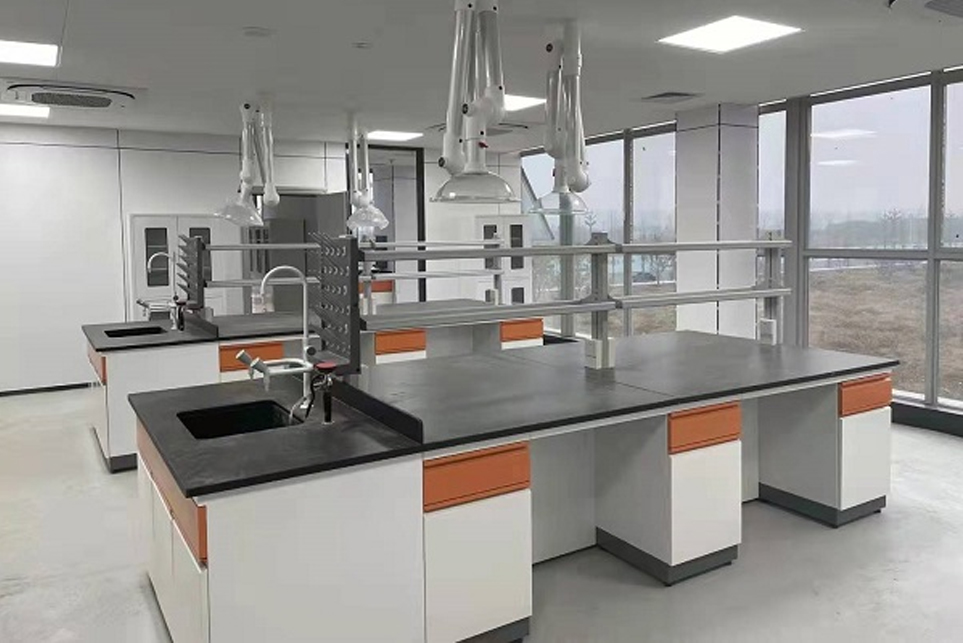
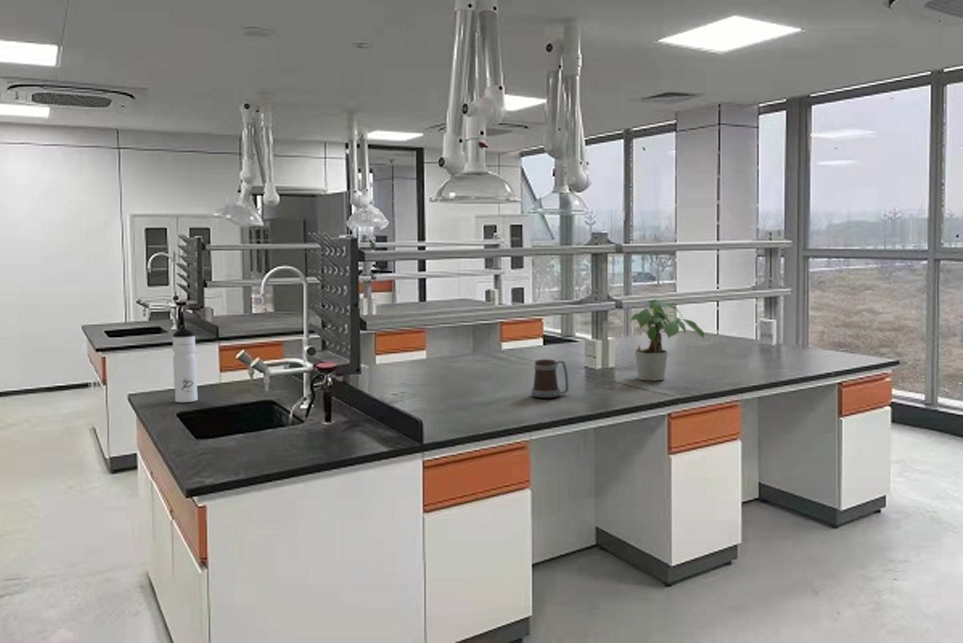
+ water bottle (184, 363)
+ mug (549, 377)
+ potted plant (659, 339)
